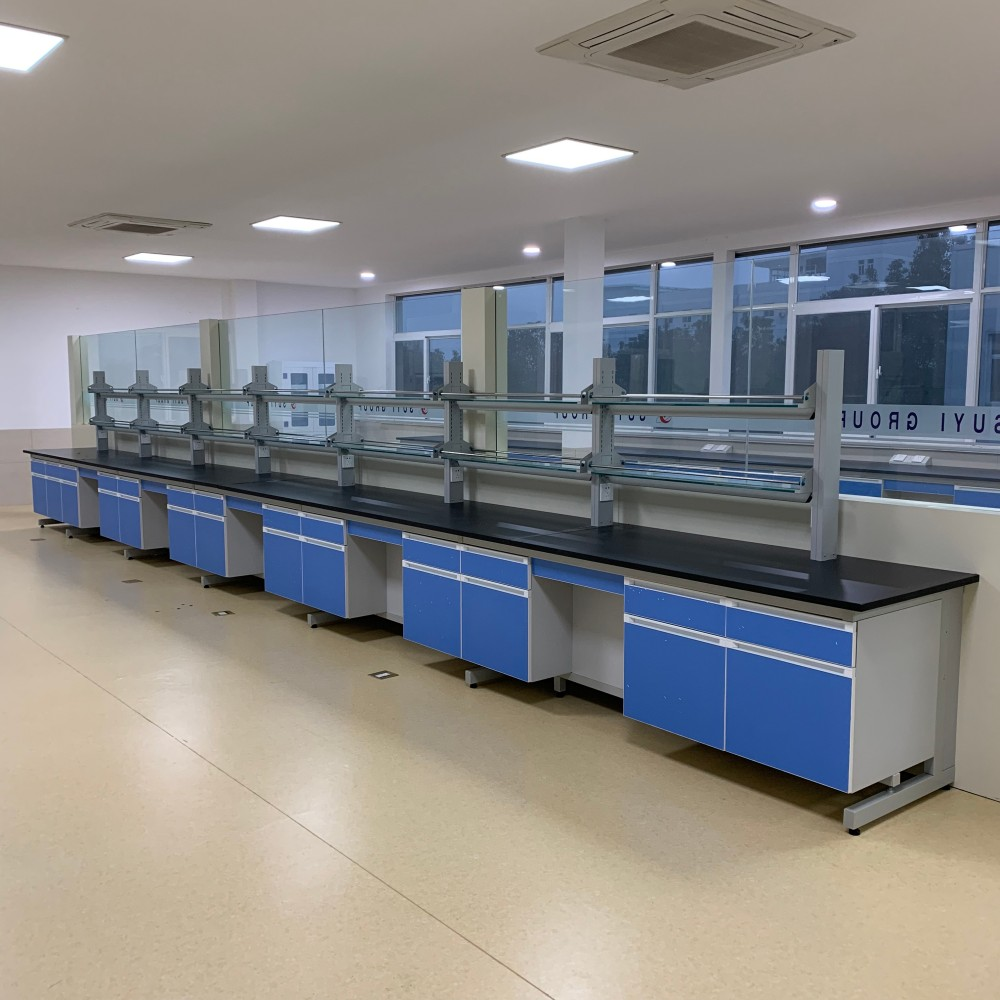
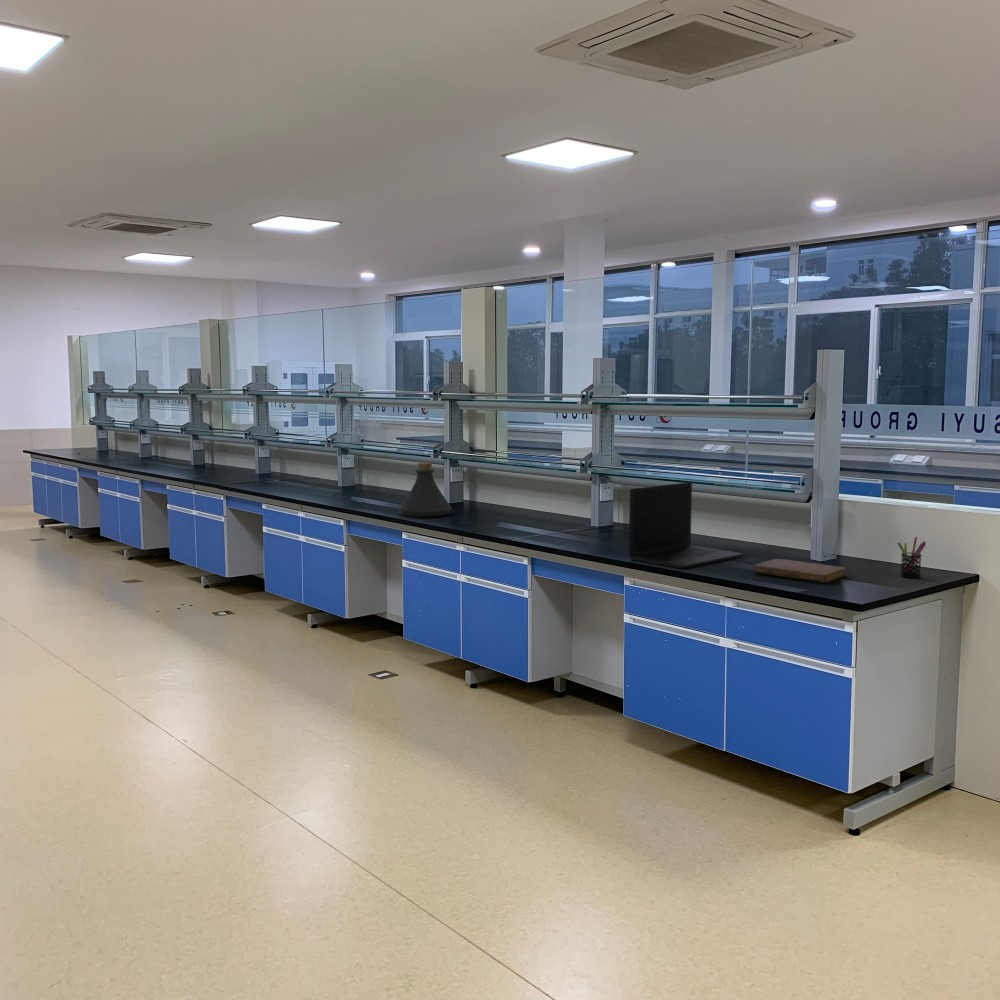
+ laptop (687, 522)
+ notebook (799, 570)
+ pen holder (909, 556)
+ bottle (425, 488)
